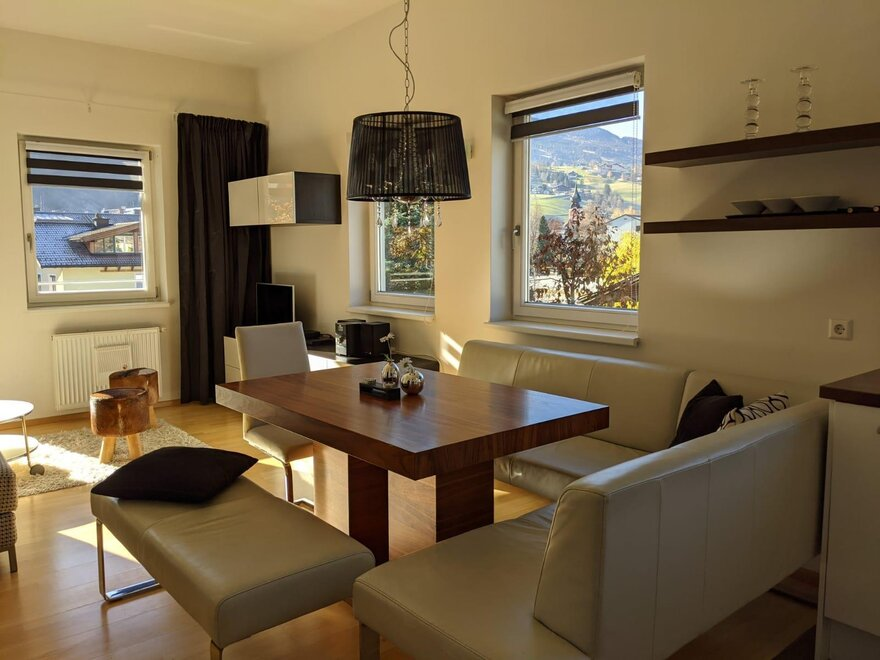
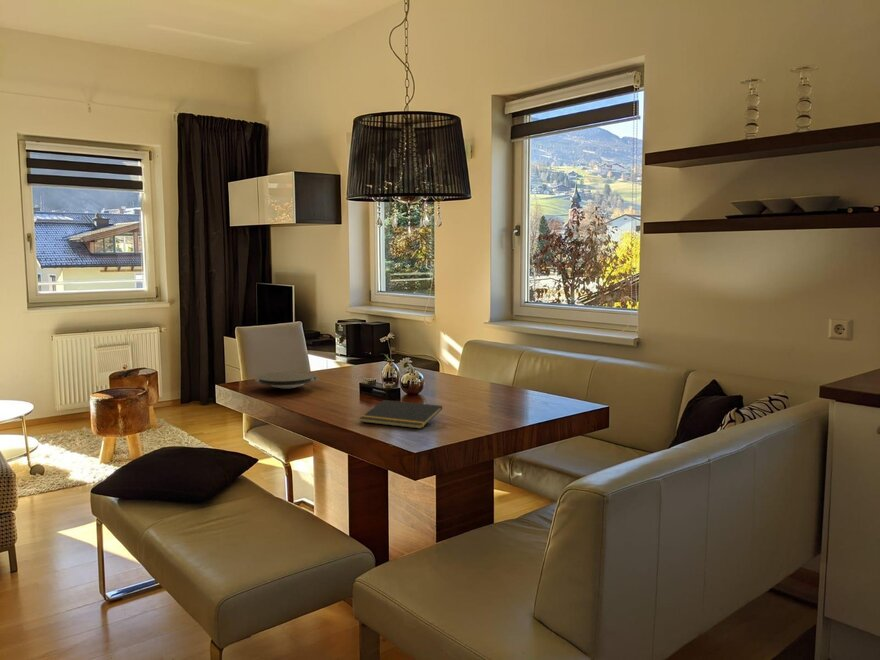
+ notepad (401, 413)
+ plate (287, 382)
